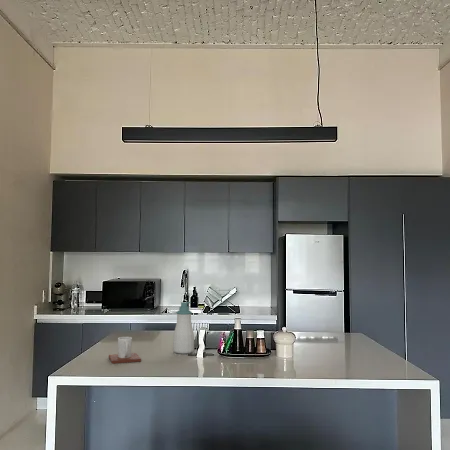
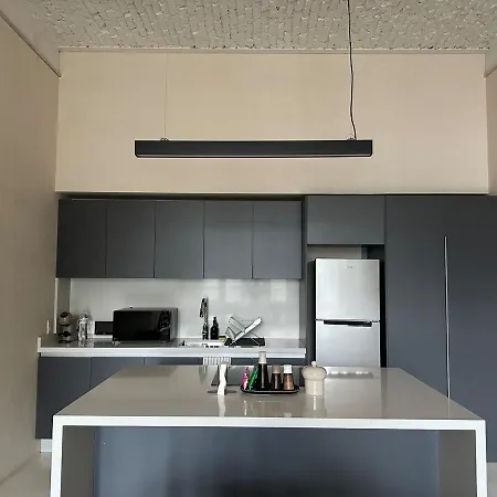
- mug (124, 348)
- soap bottle (183, 327)
